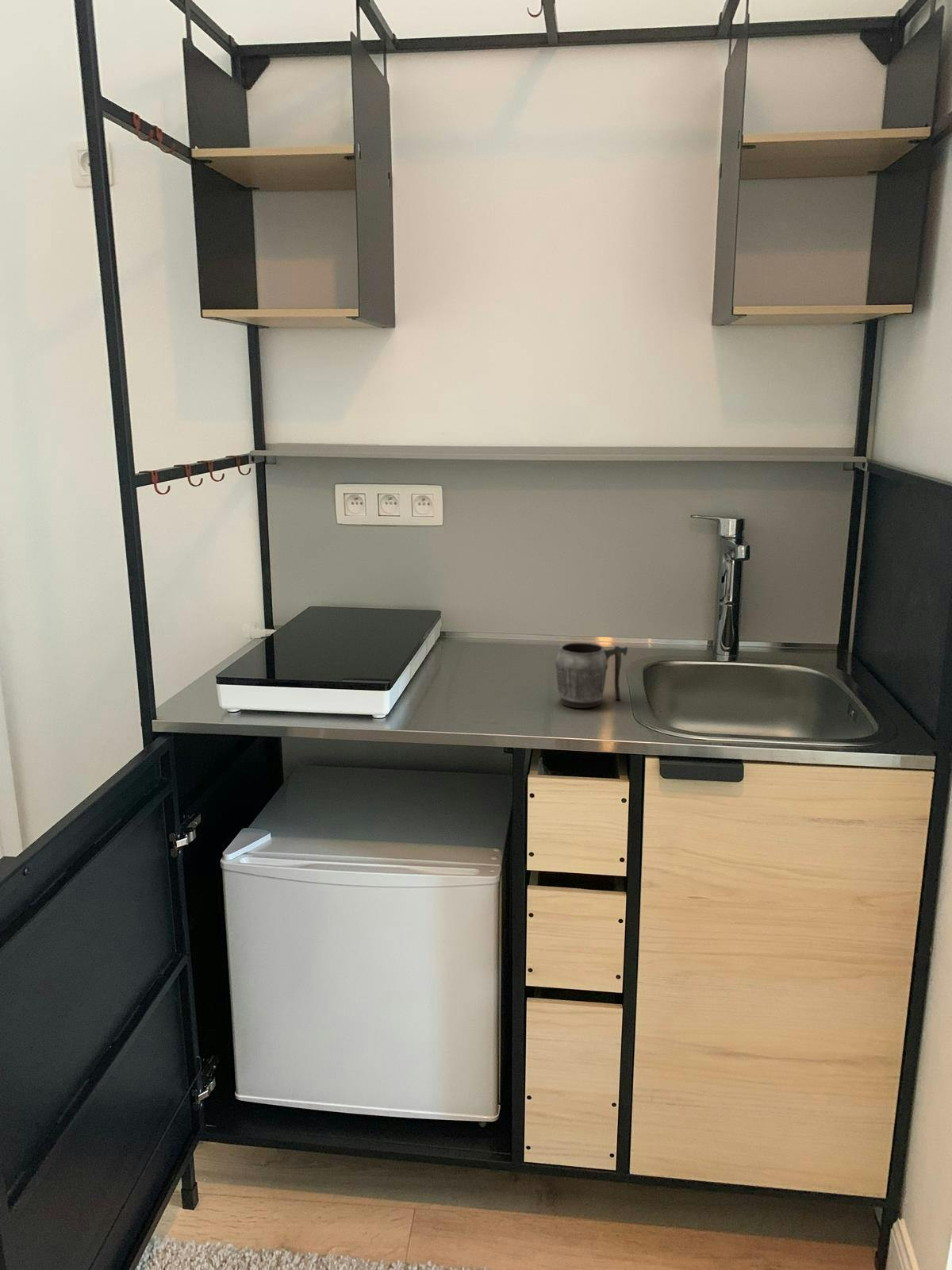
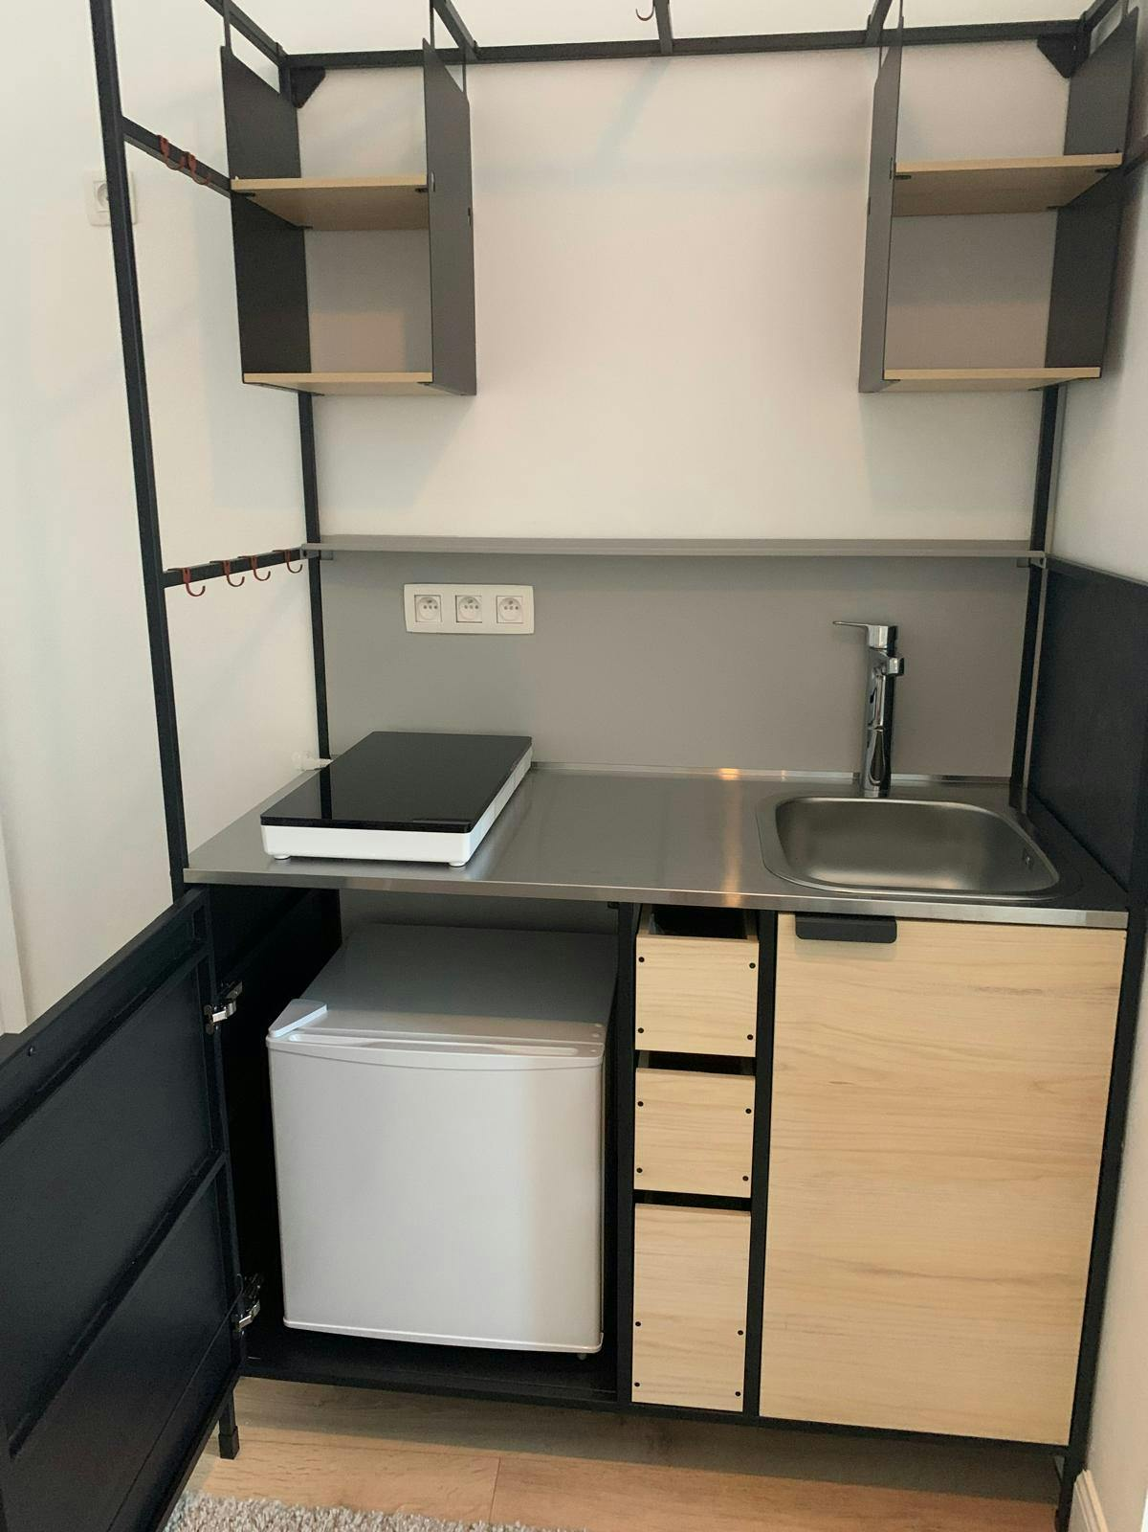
- mug (591, 674)
